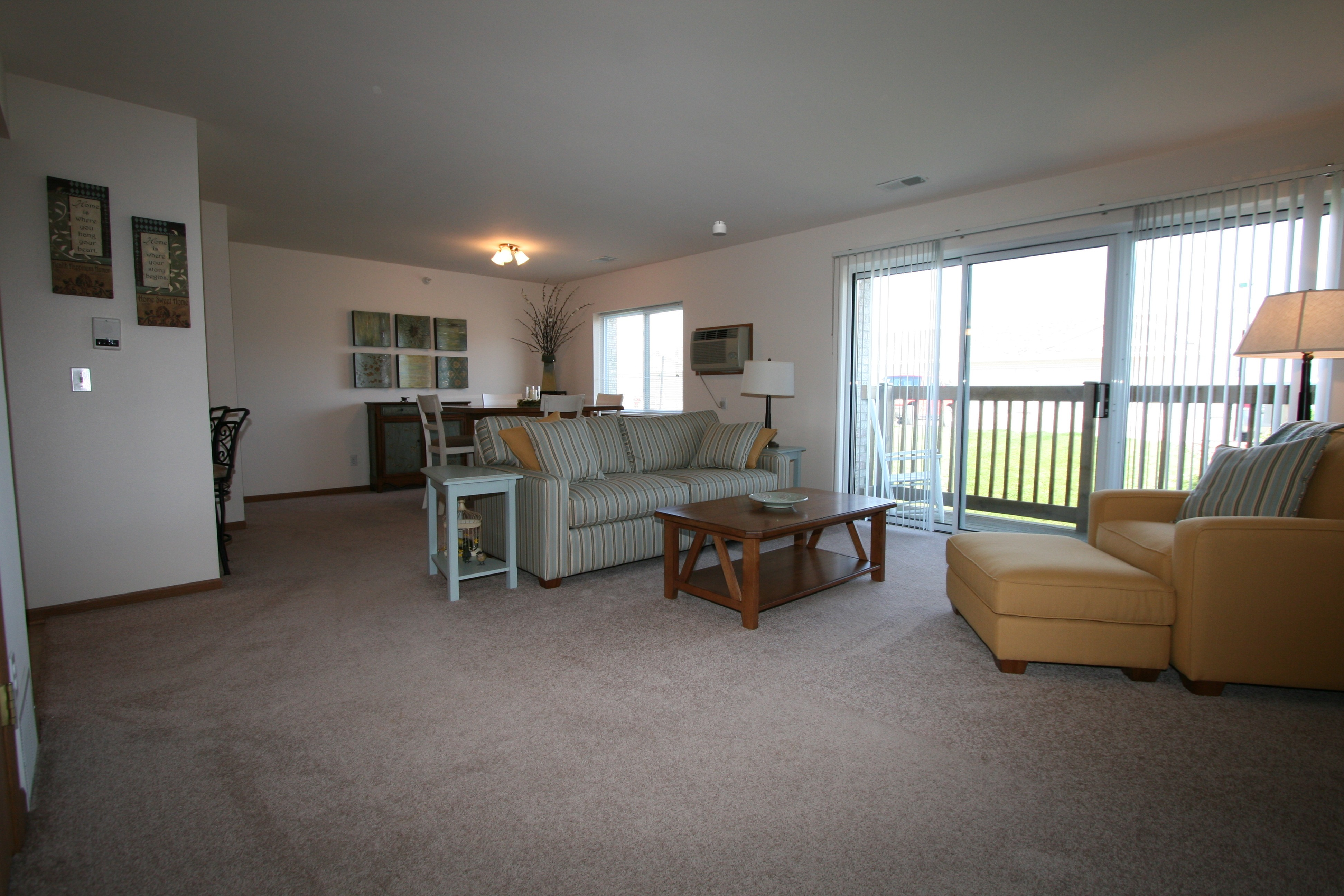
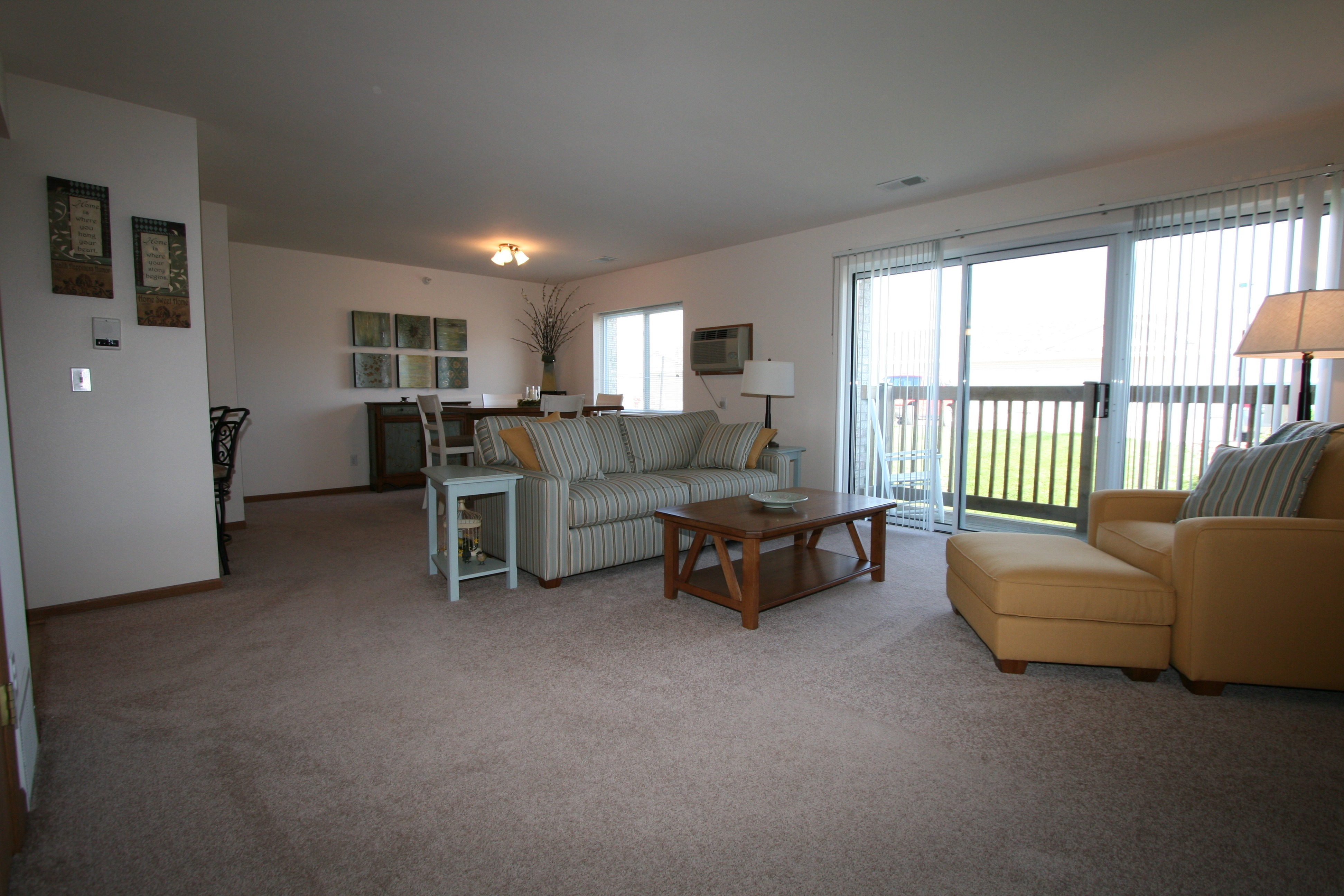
- smoke detector (719, 228)
